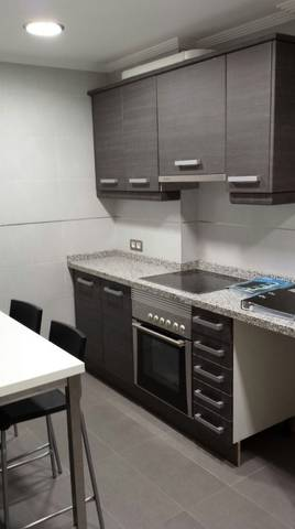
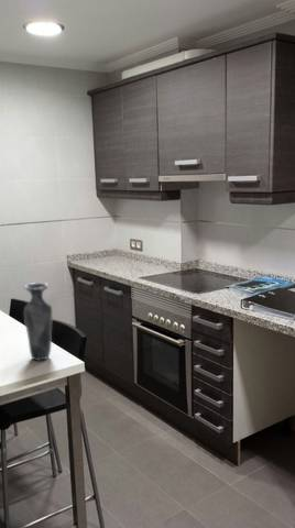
+ vase (39, 321)
